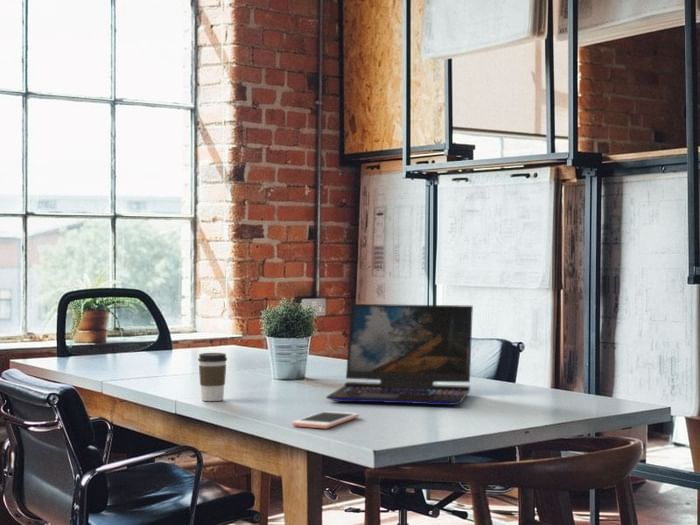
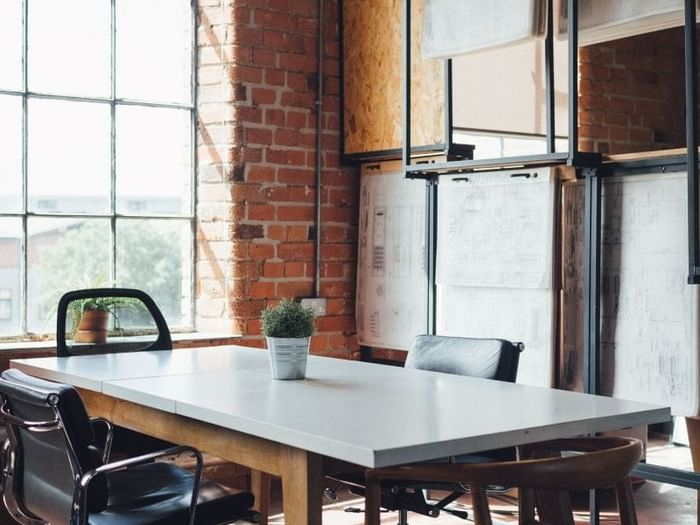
- coffee cup (212, 376)
- cell phone (326, 419)
- laptop (402, 352)
